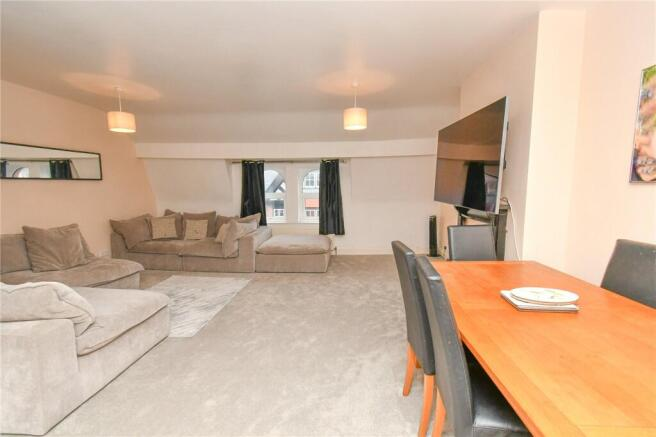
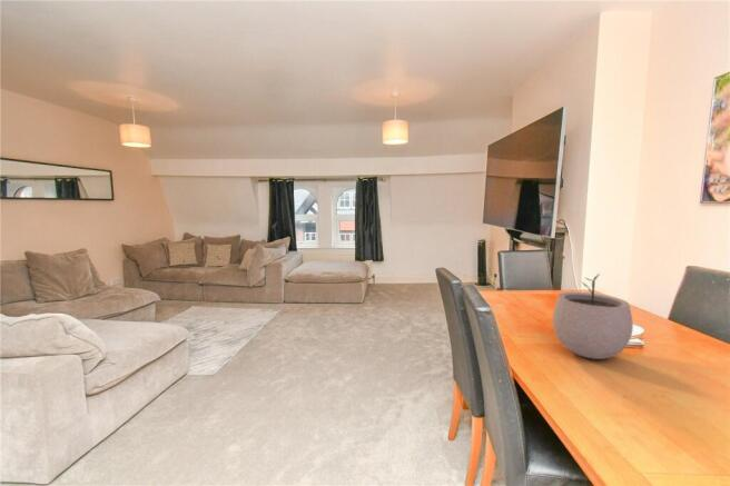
+ plant pot (591, 314)
